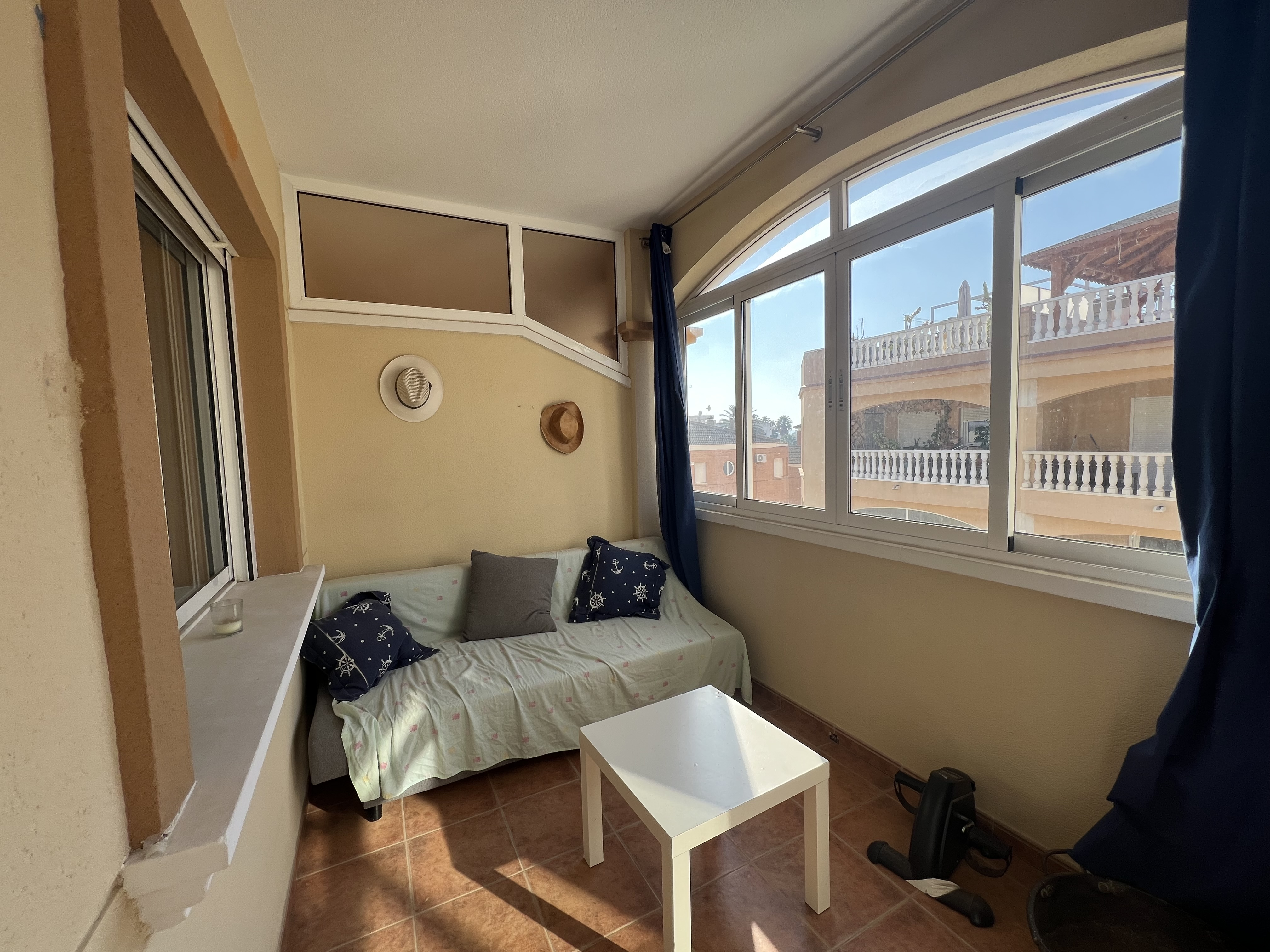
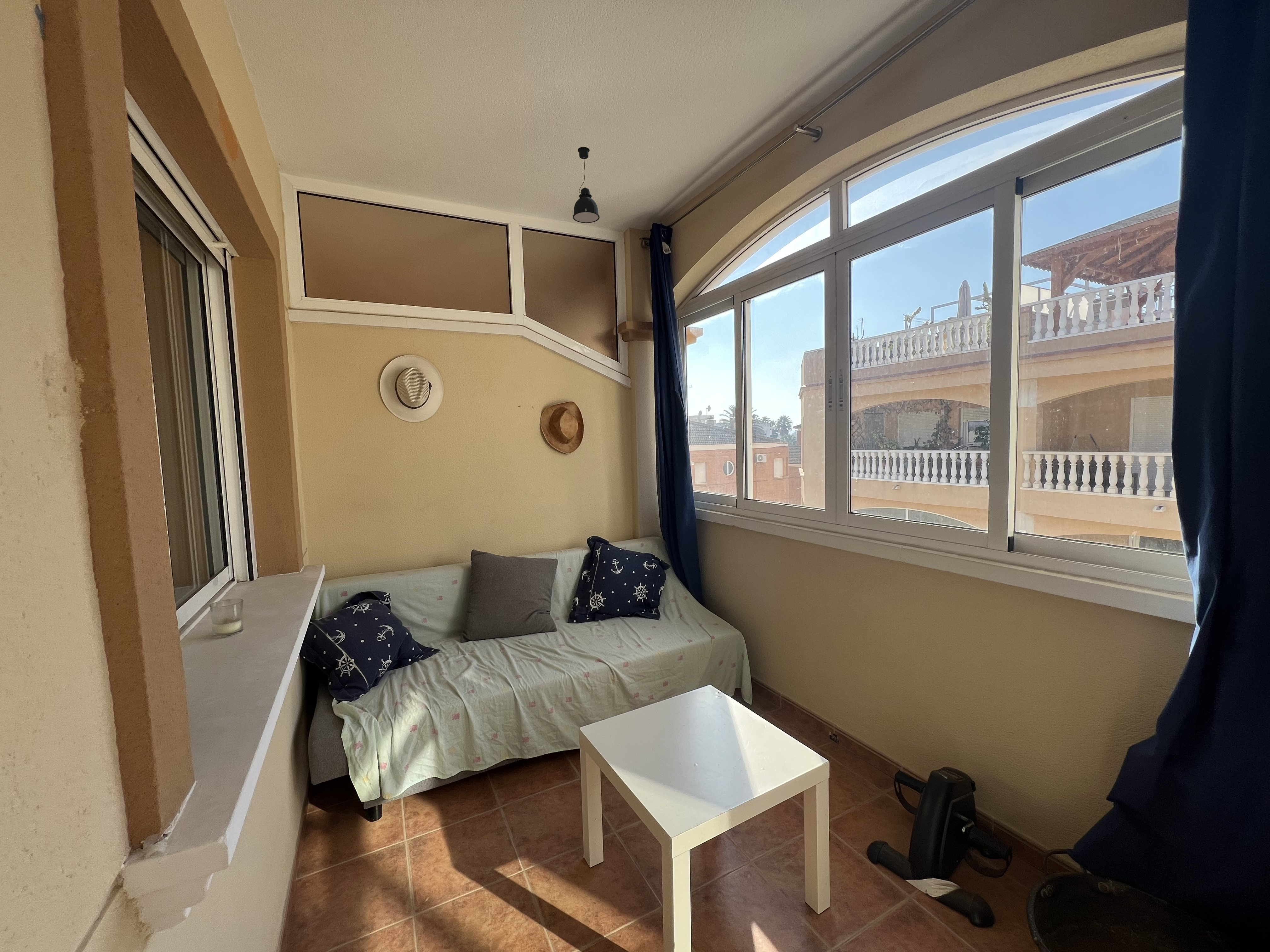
+ pendant light (585, 185)
